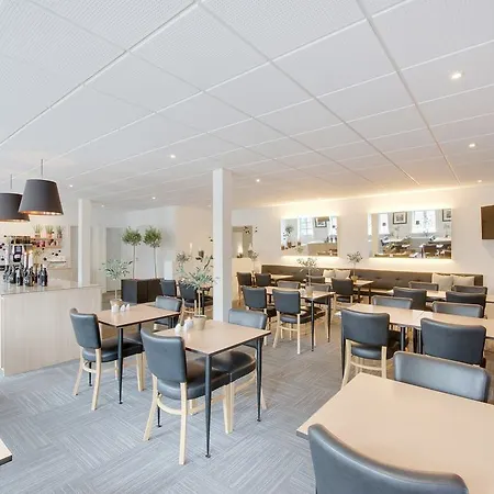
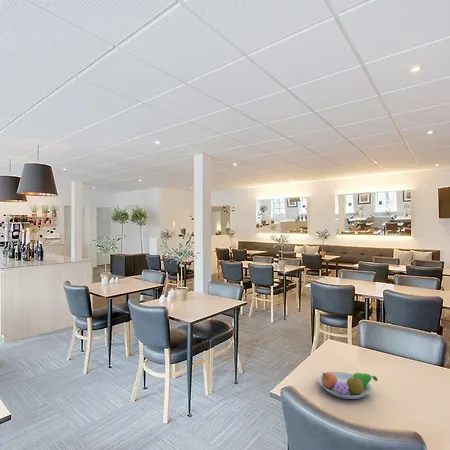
+ fruit bowl (346, 378)
